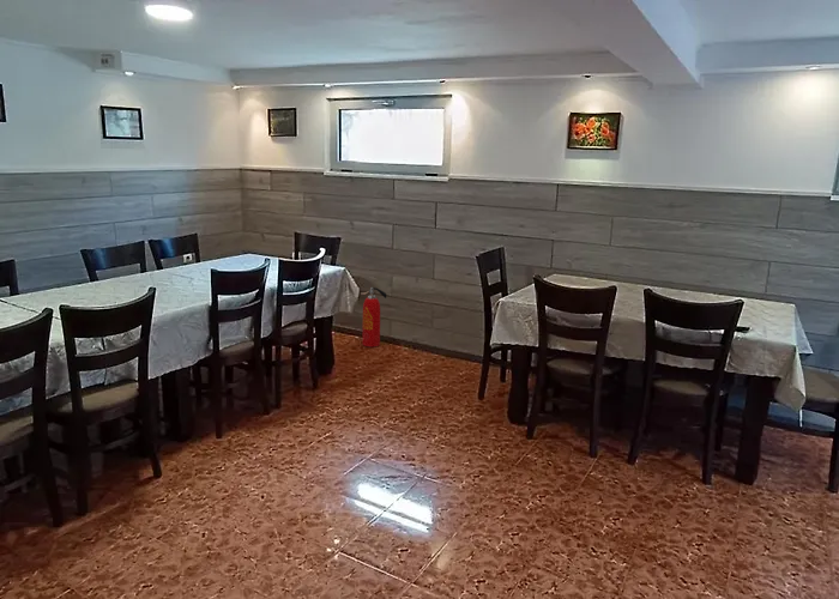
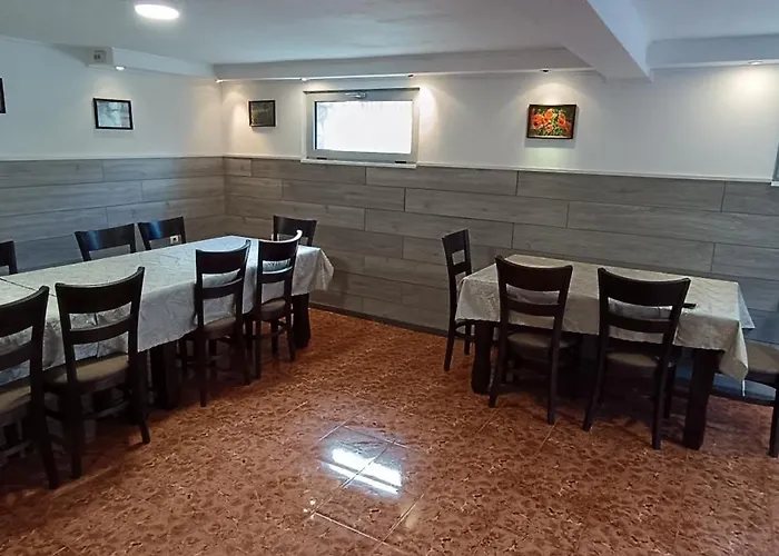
- fire extinguisher (372, 316)
